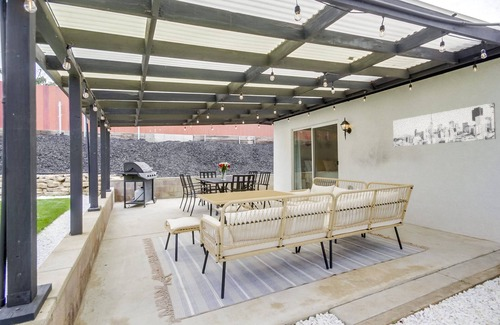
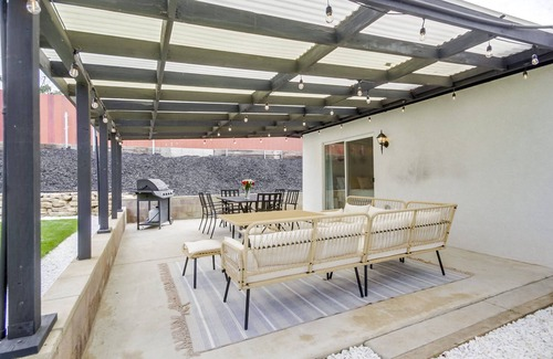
- wall art (436, 128)
